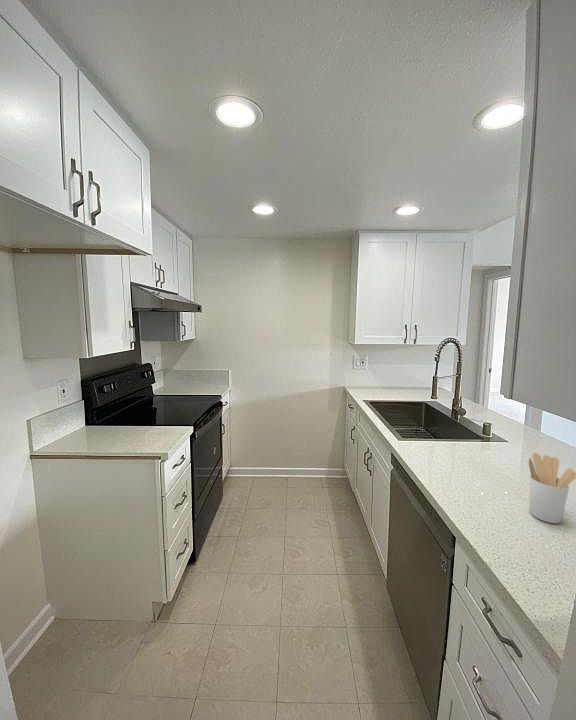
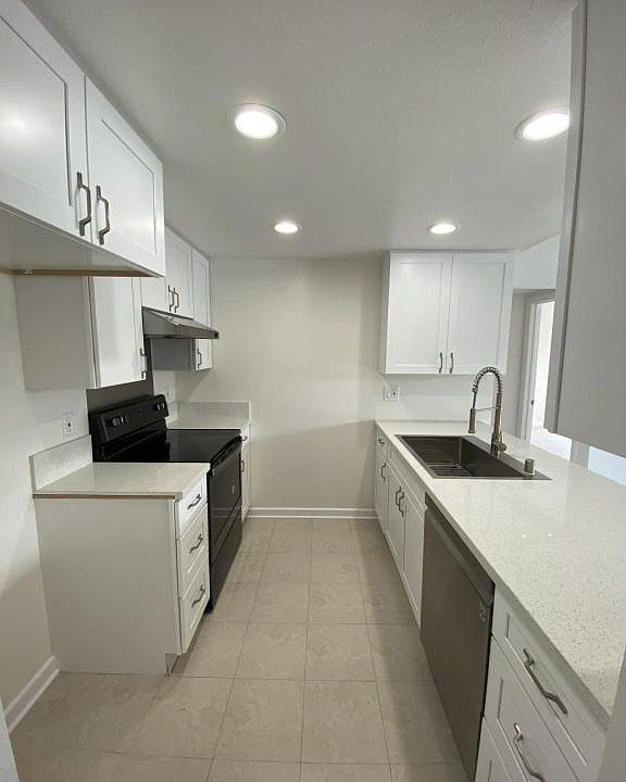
- utensil holder (546, 485)
